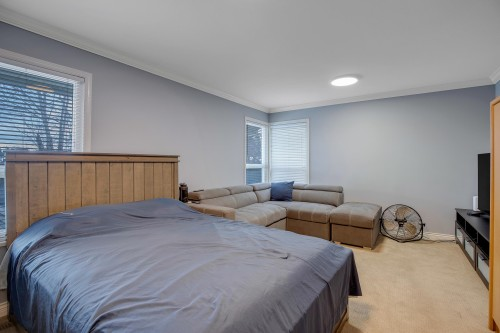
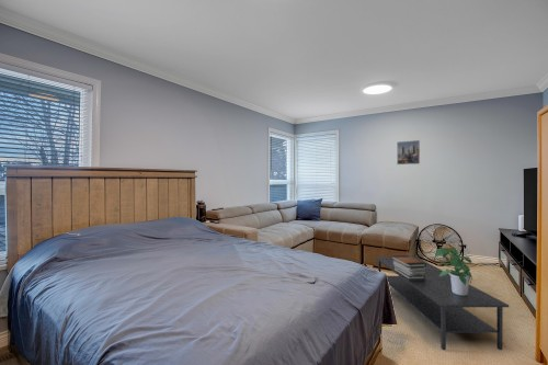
+ potted plant (455, 270)
+ book stack (408, 266)
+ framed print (408, 152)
+ coffee table (425, 293)
